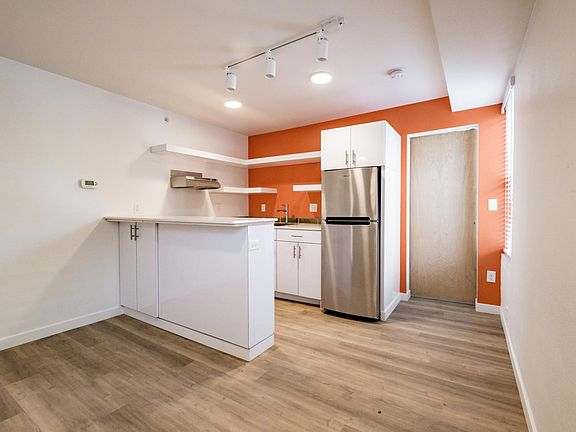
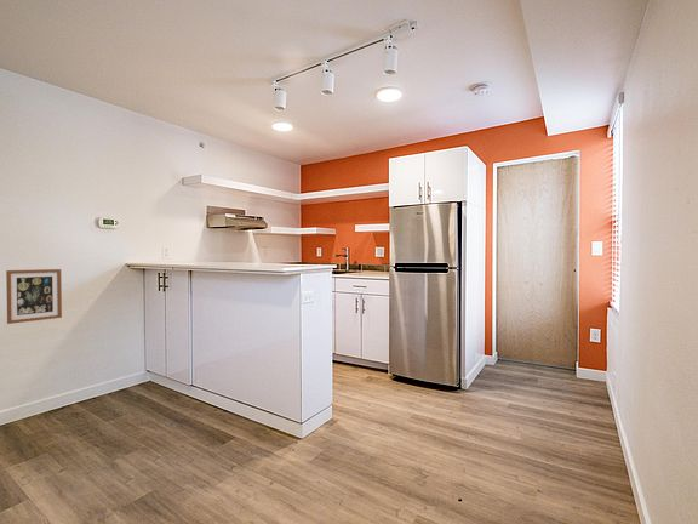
+ wall art (35, 295)
